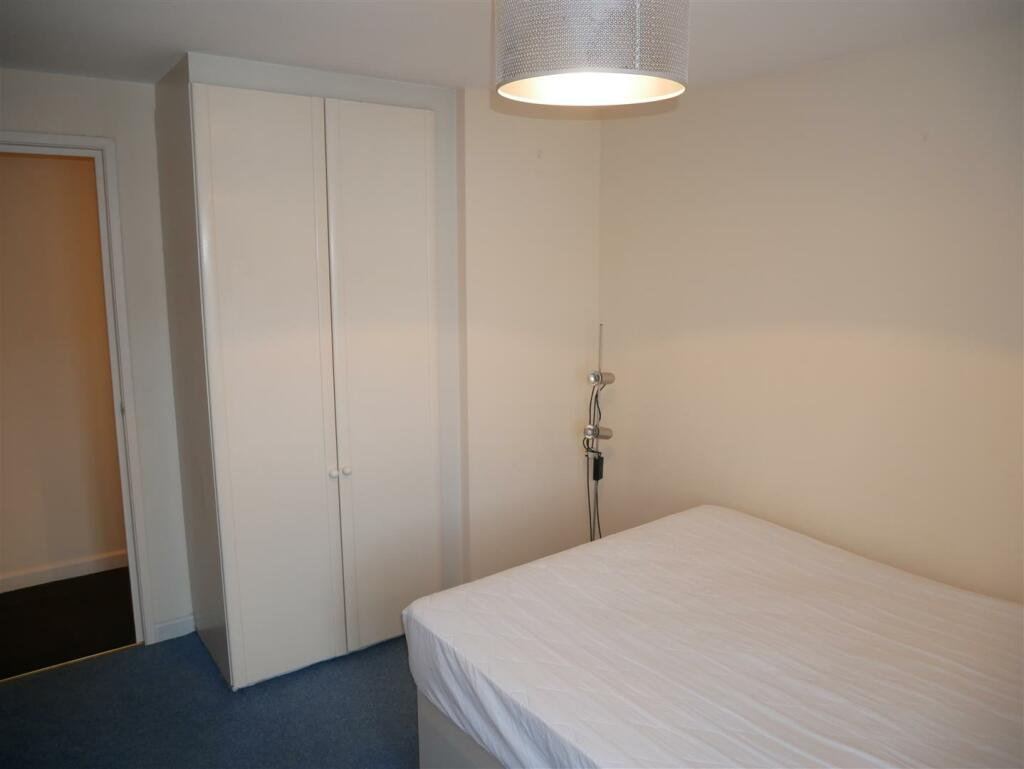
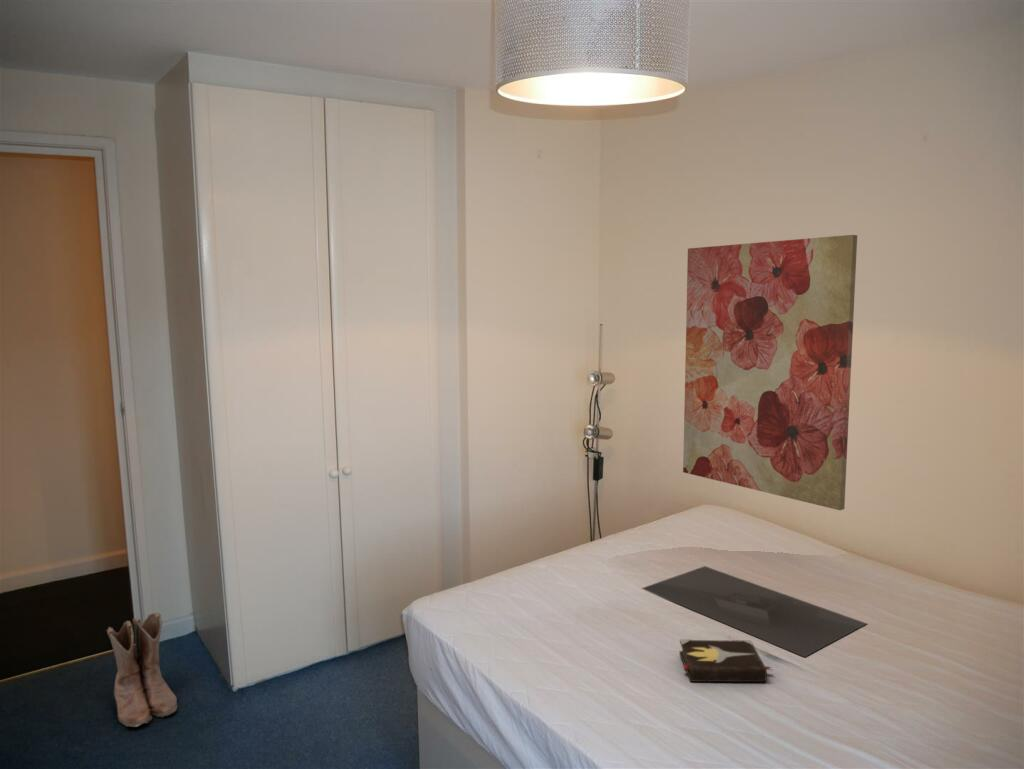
+ boots (142, 665)
+ hardback book (721, 659)
+ tray (747, 604)
+ wall art (759, 368)
